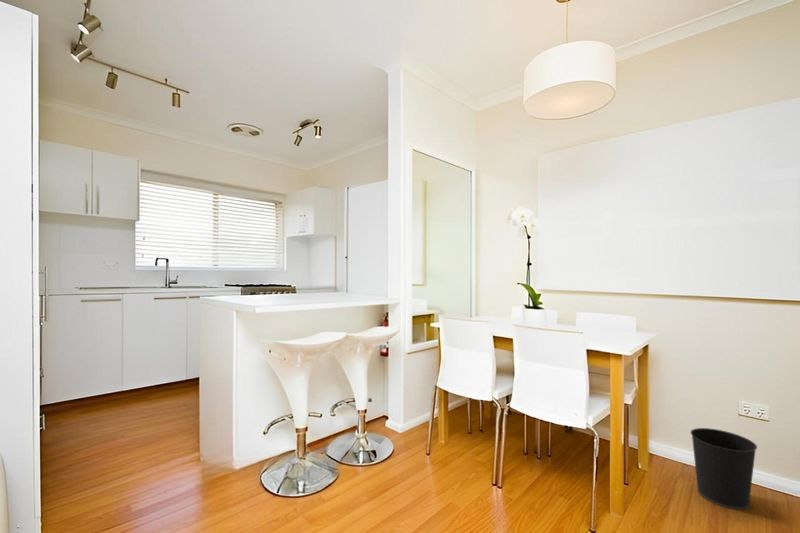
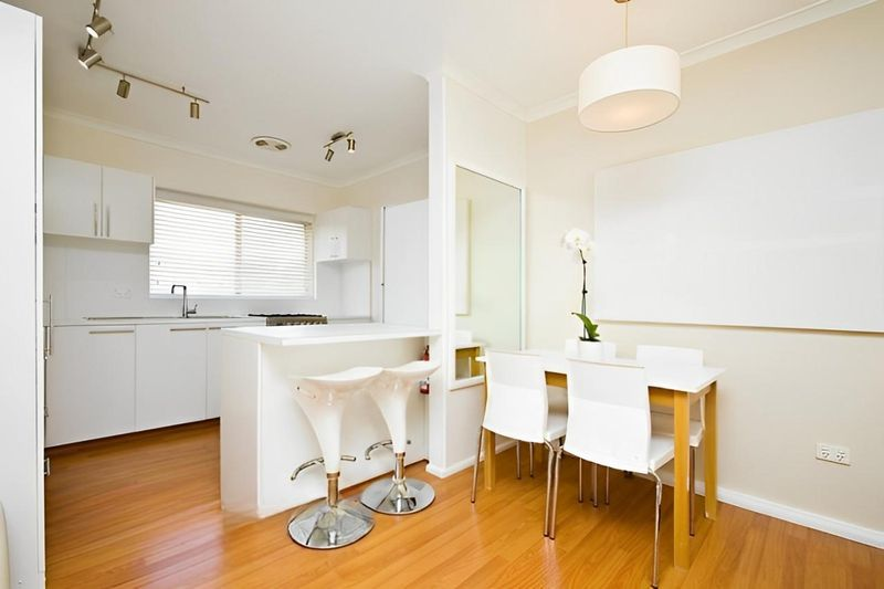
- wastebasket (722, 467)
